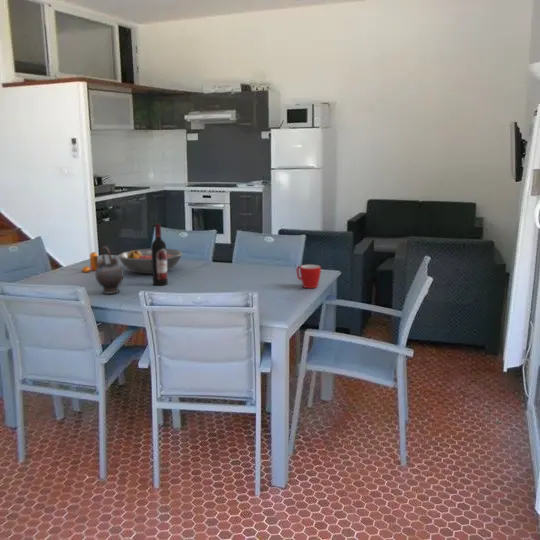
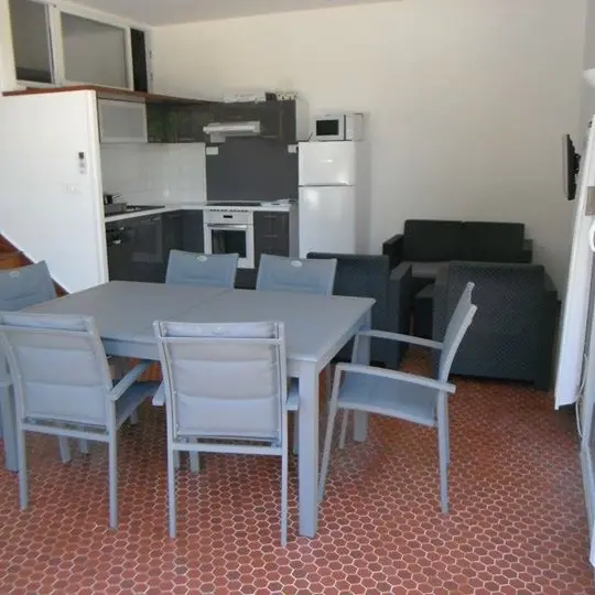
- teapot (107, 268)
- pepper shaker (90, 261)
- wine bottle (159, 254)
- fruit bowl (150, 260)
- mug (307, 276)
